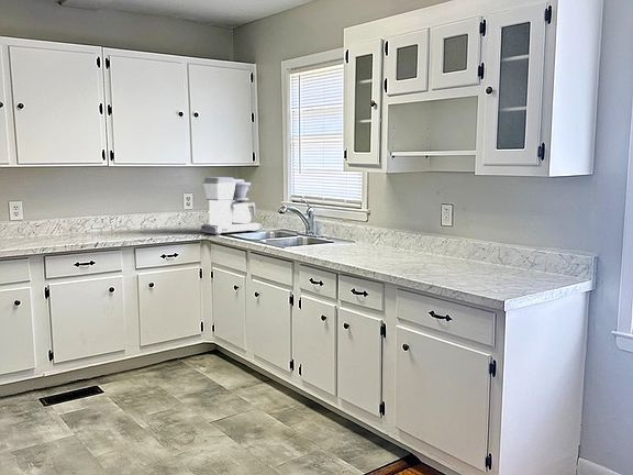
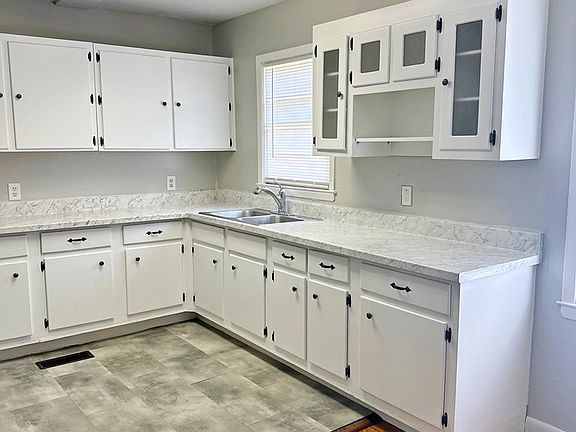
- coffee maker (233, 205)
